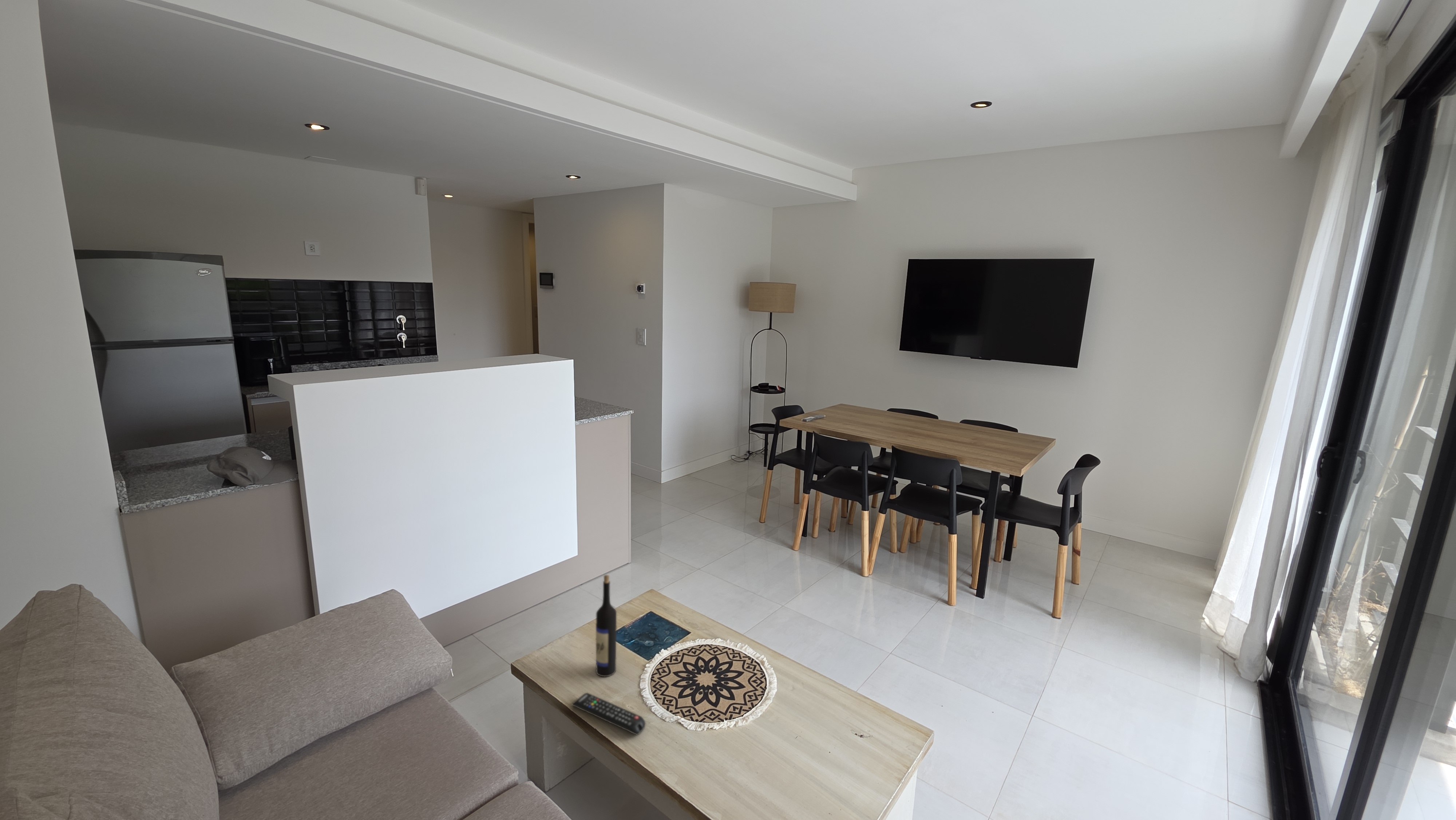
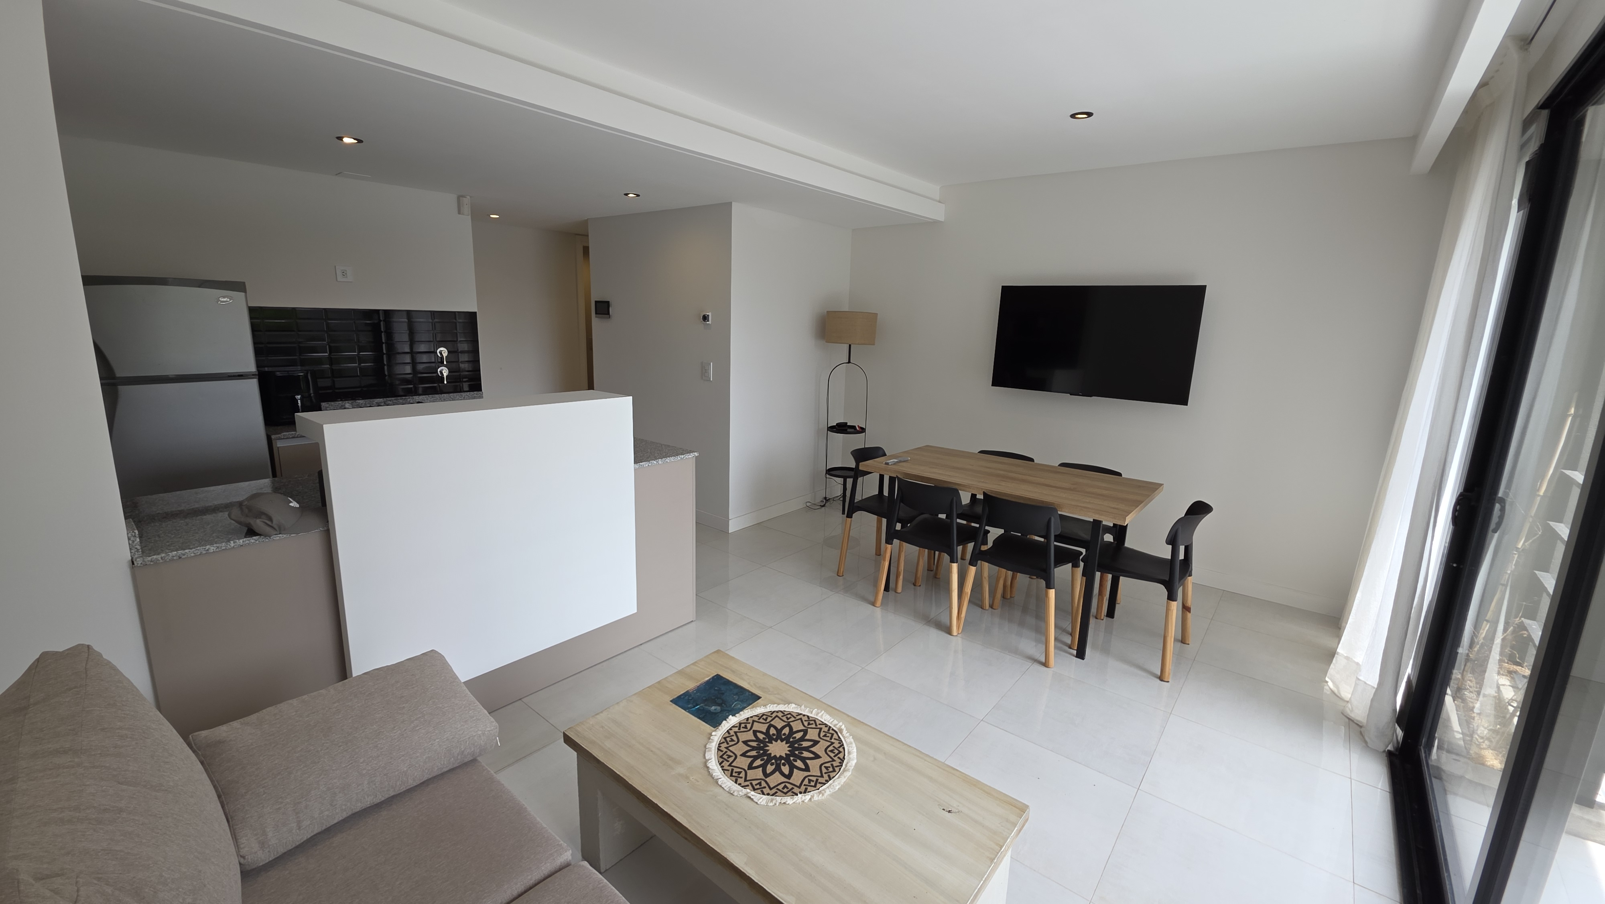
- wine bottle (606, 624)
- remote control (608, 713)
